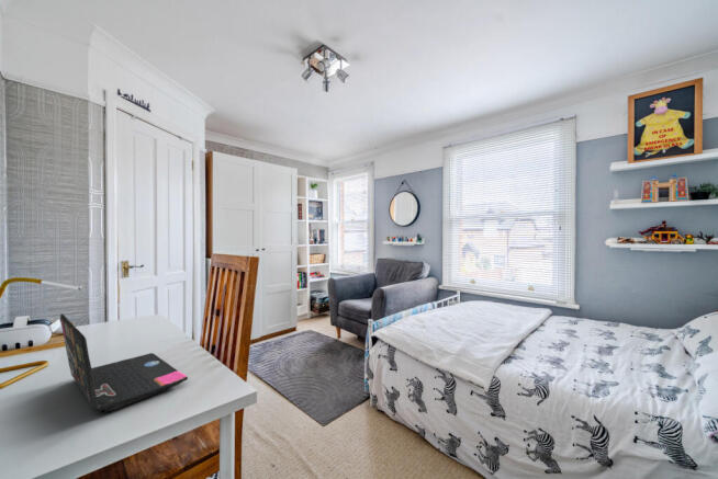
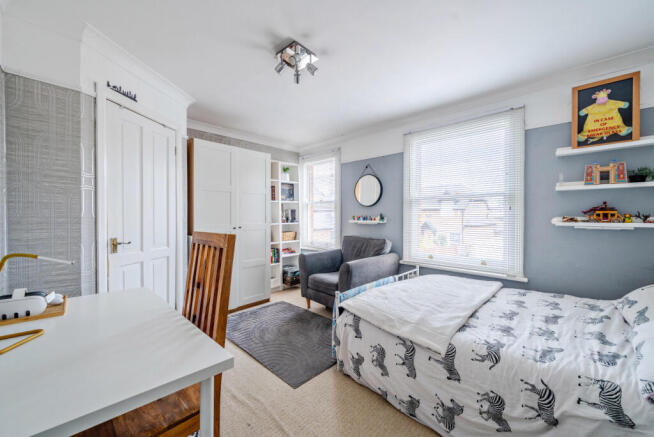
- laptop (128, 358)
